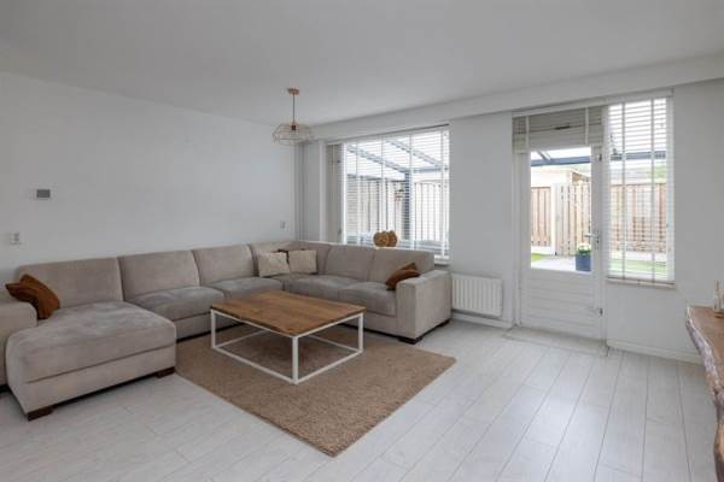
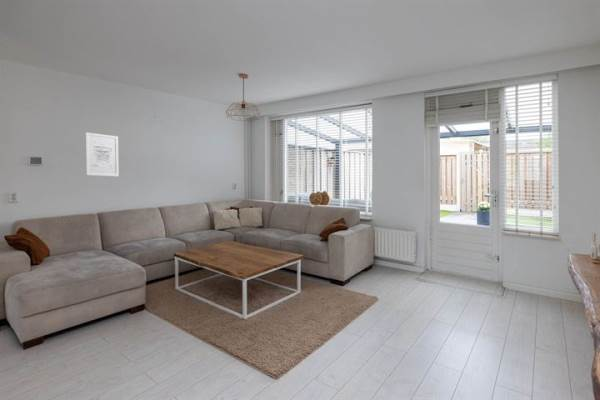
+ wall art (102, 155)
